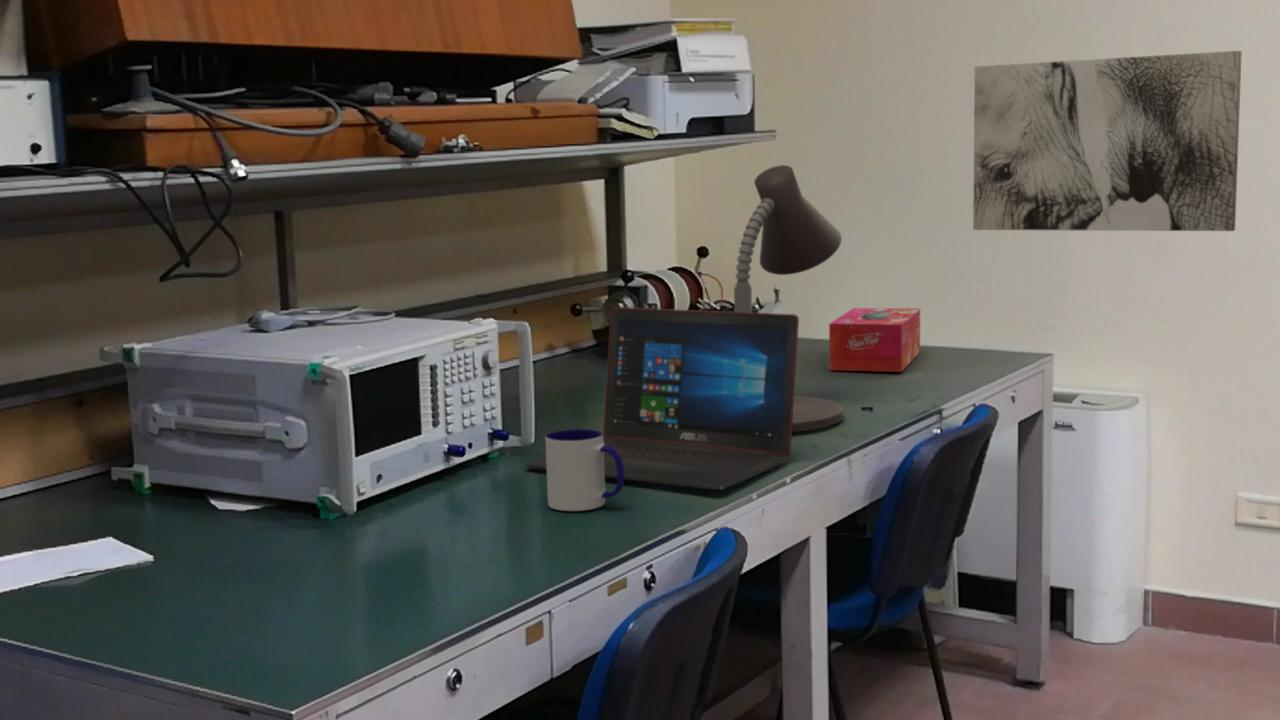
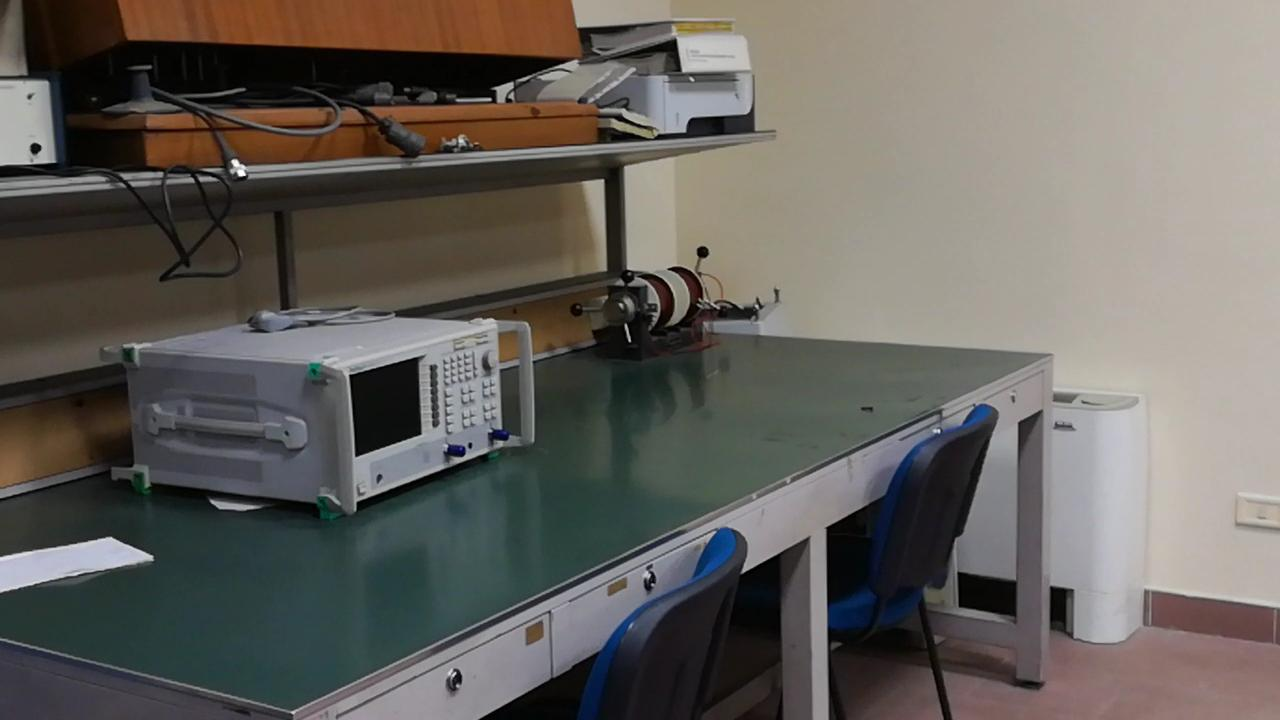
- mug (586, 470)
- laptop (661, 392)
- tissue box (876, 338)
- wall art (1100, 145)
- desk lamp (751, 292)
